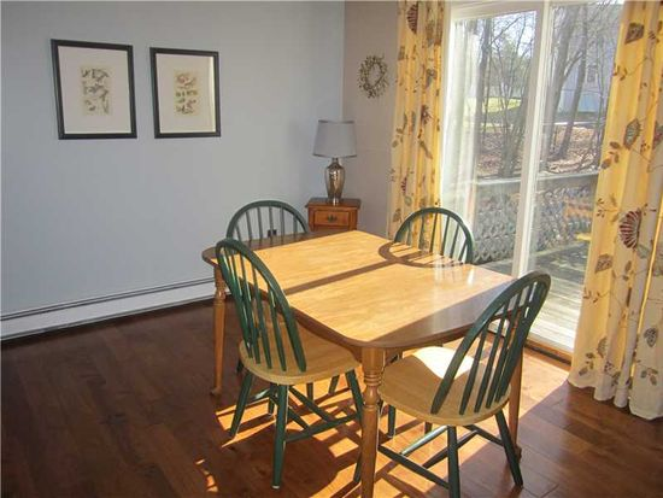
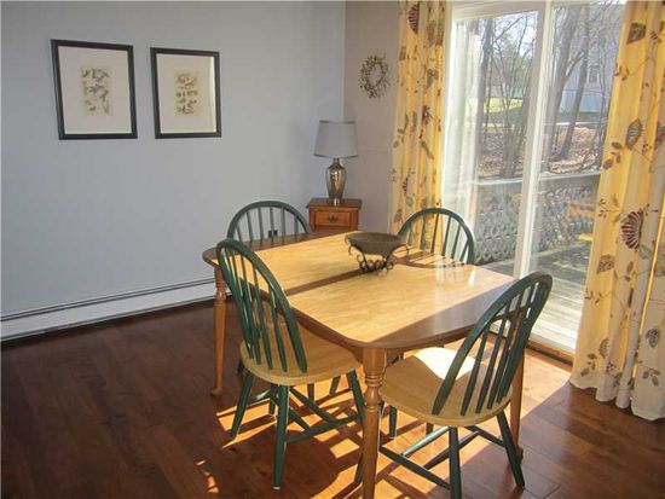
+ decorative bowl (375, 254)
